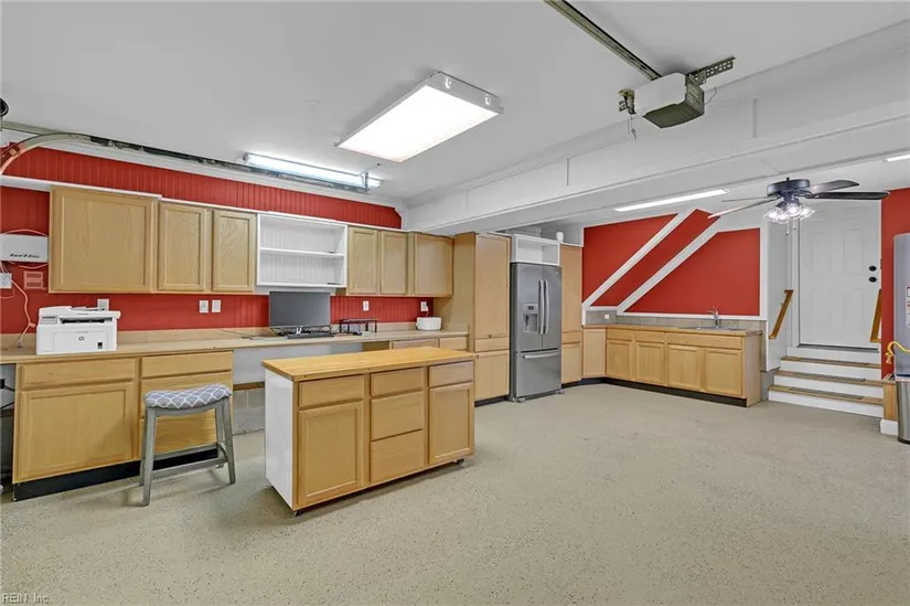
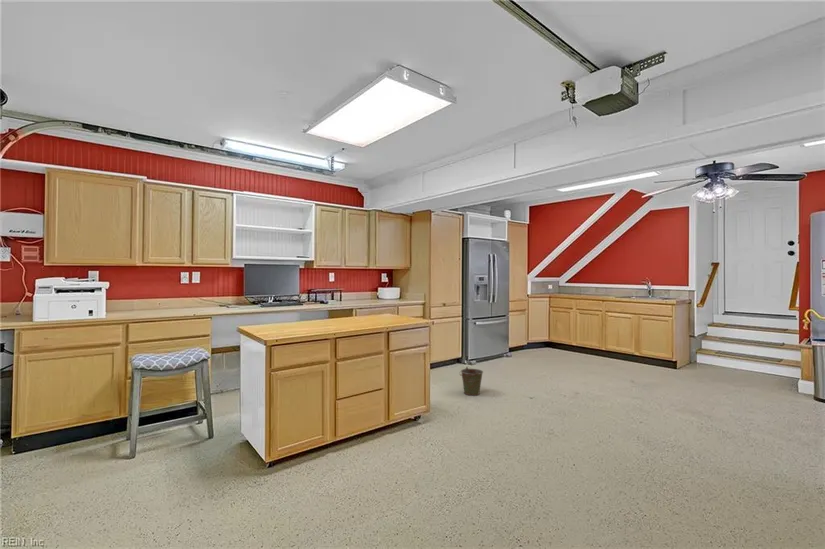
+ bucket (471, 381)
